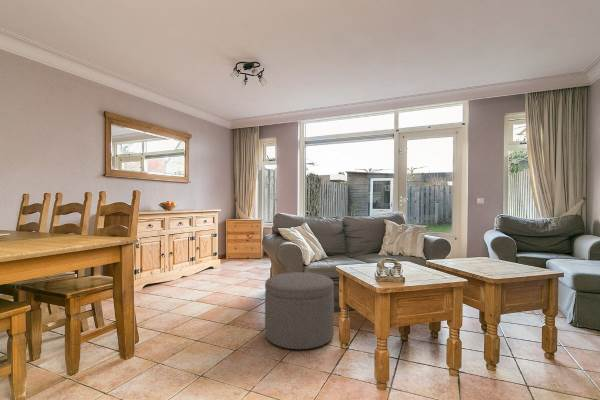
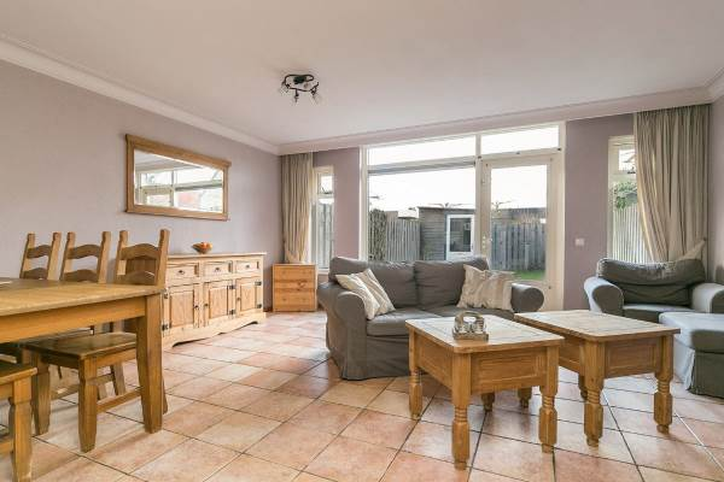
- ottoman (299, 306)
